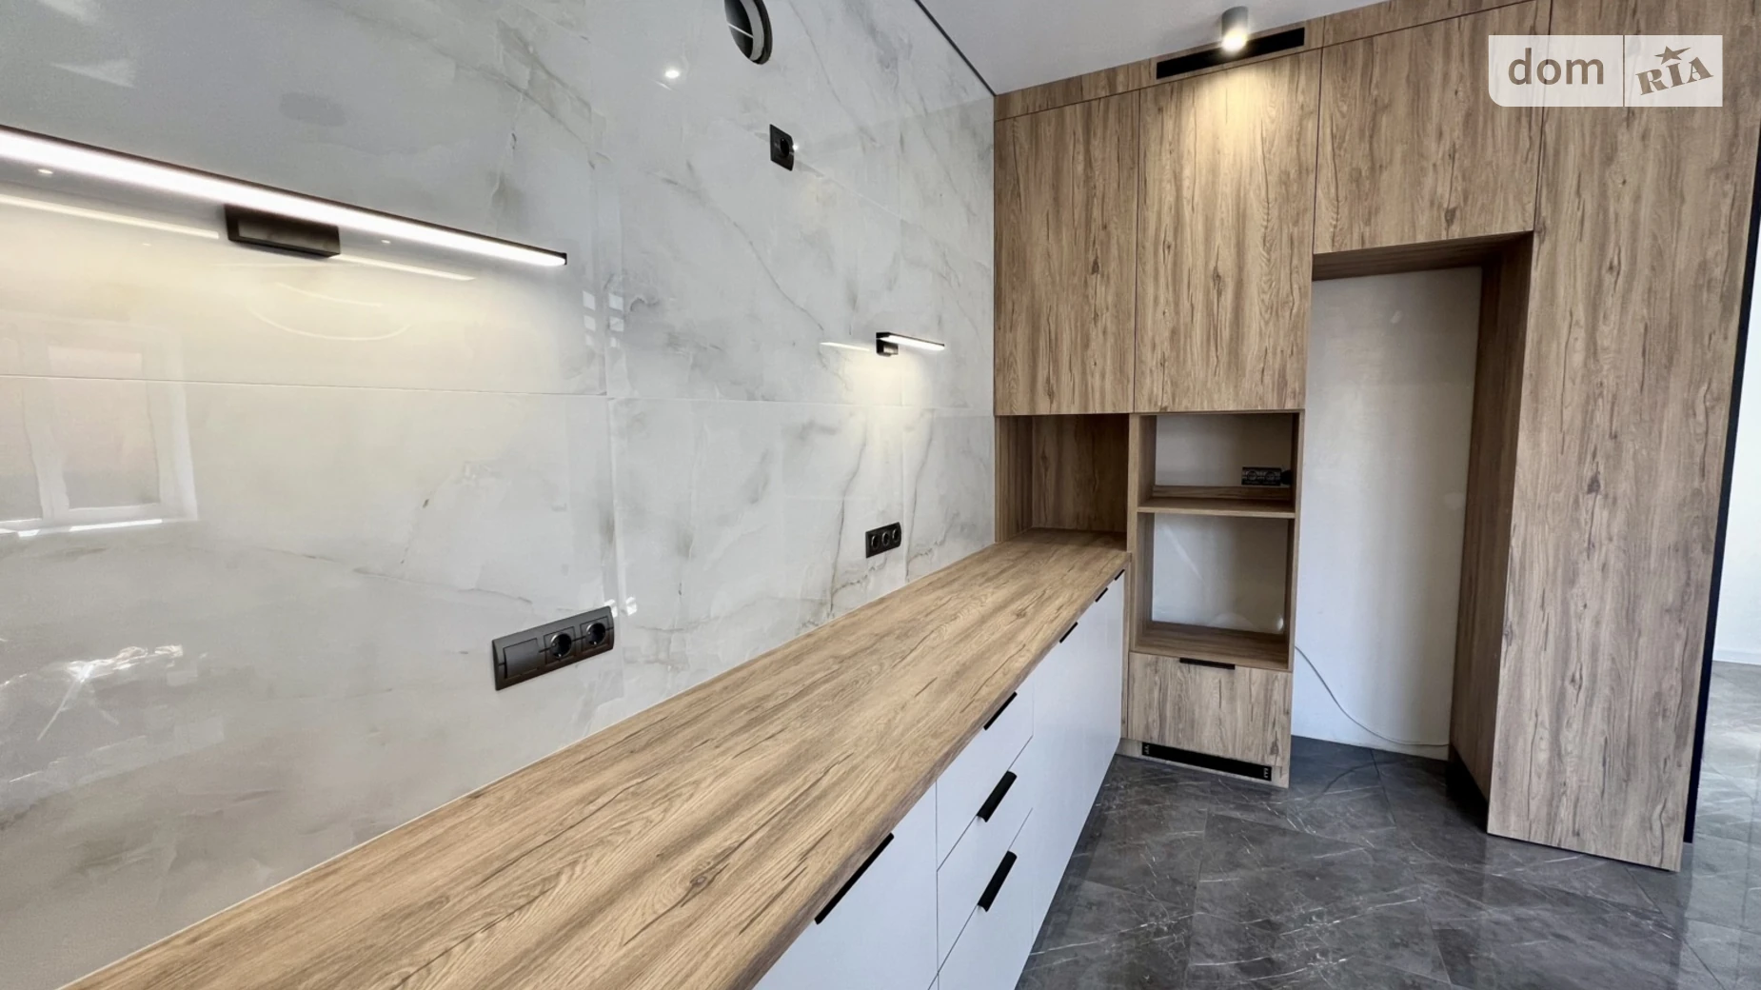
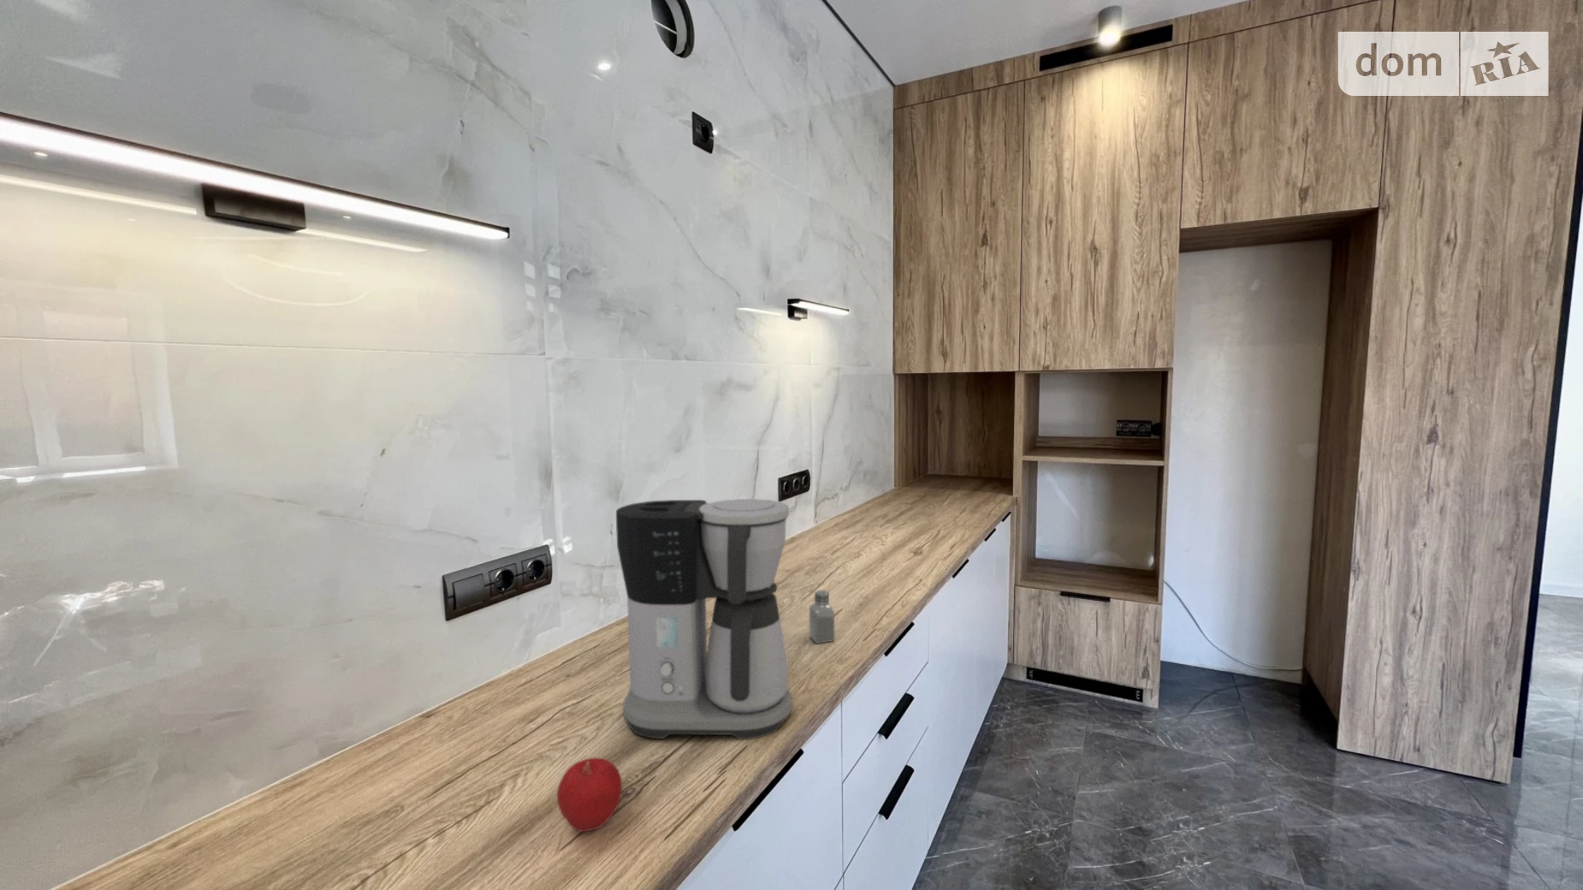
+ saltshaker (822, 615)
+ apple (589, 794)
+ coffee maker (703, 614)
